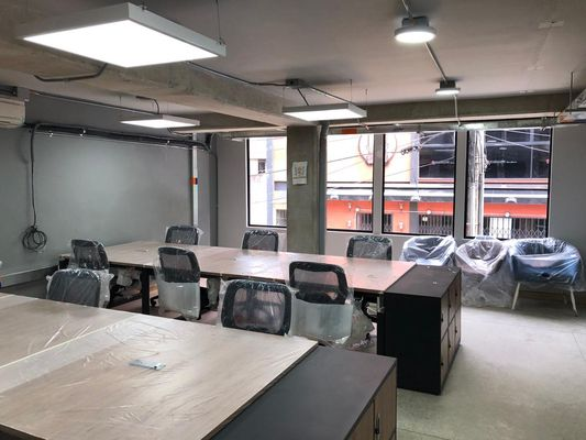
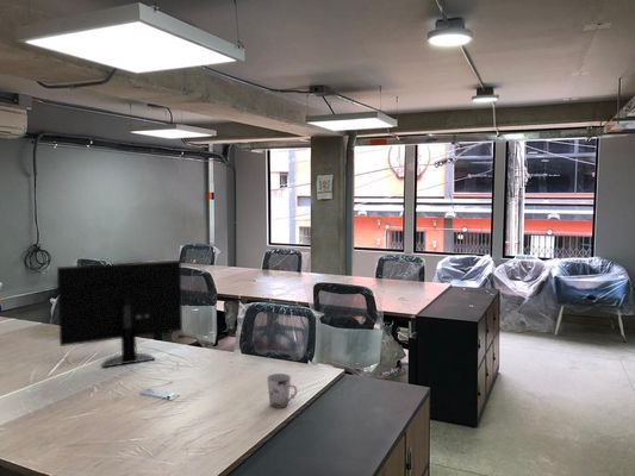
+ cup (282, 392)
+ monitor (124, 312)
